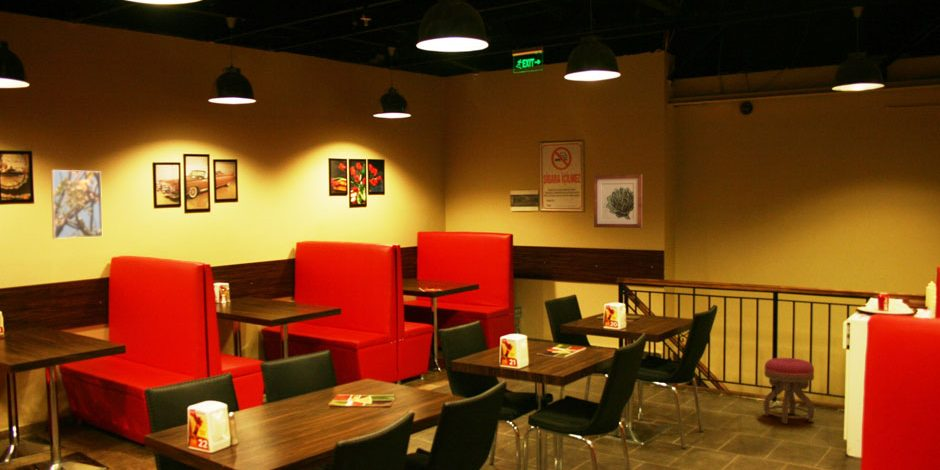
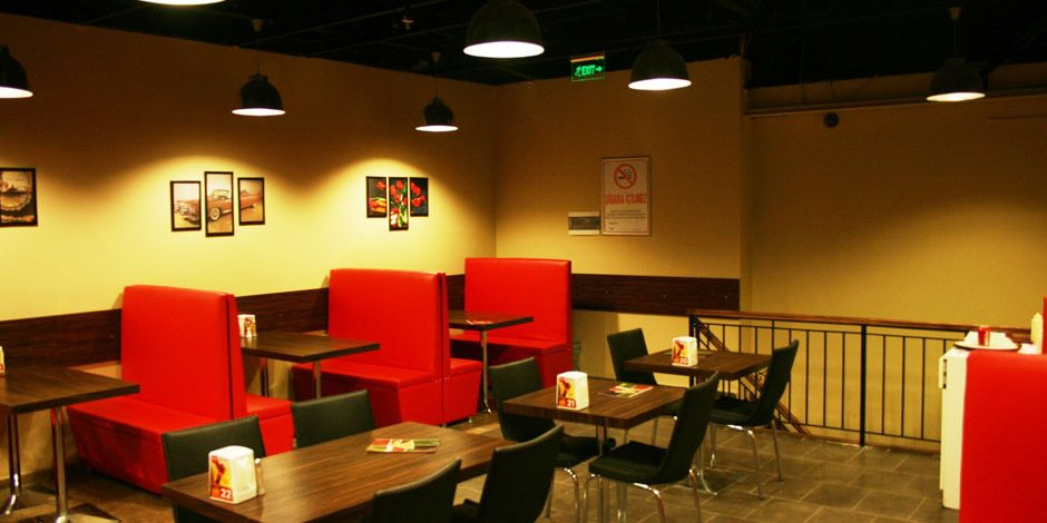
- wall art (617, 201)
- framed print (77, 204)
- stool (788, 389)
